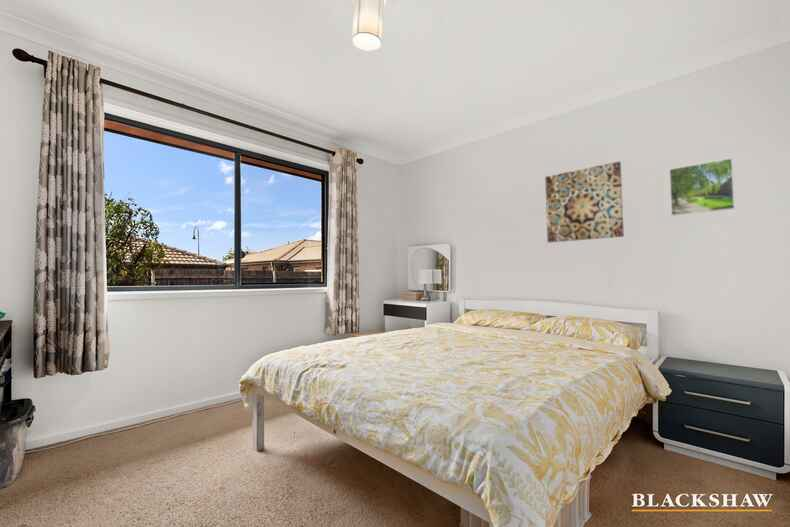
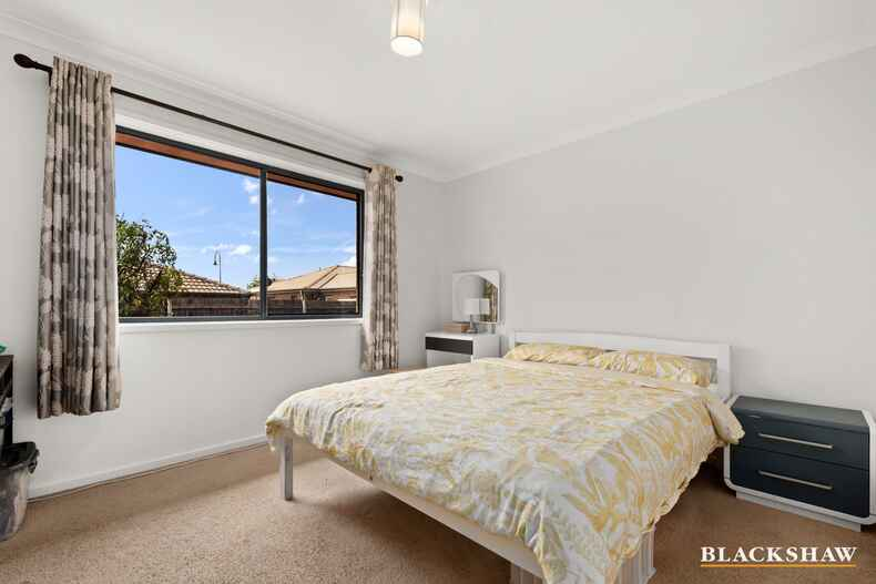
- wall art (581, 204)
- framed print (700, 188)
